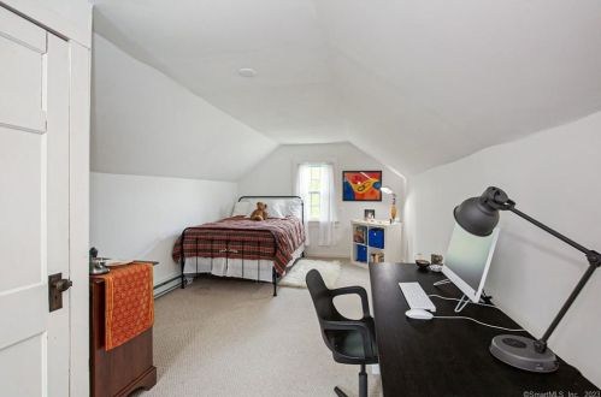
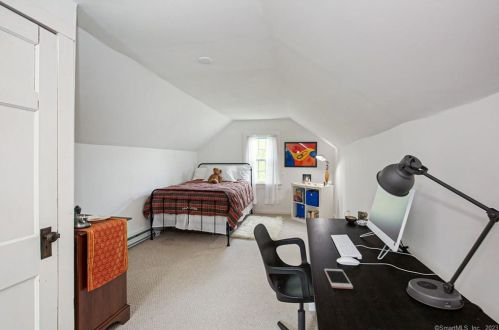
+ cell phone (337, 278)
